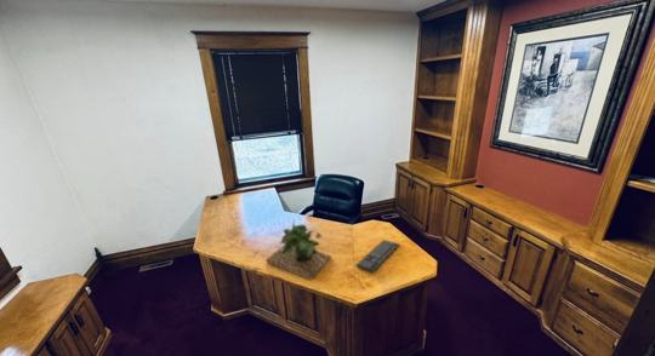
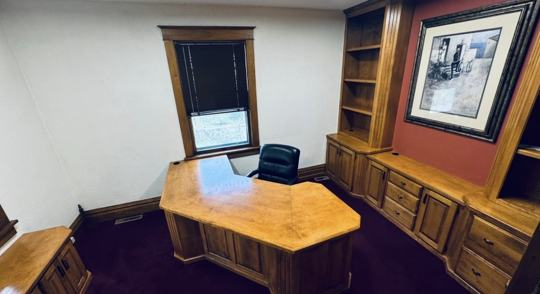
- keyboard (378, 253)
- potted plant (296, 242)
